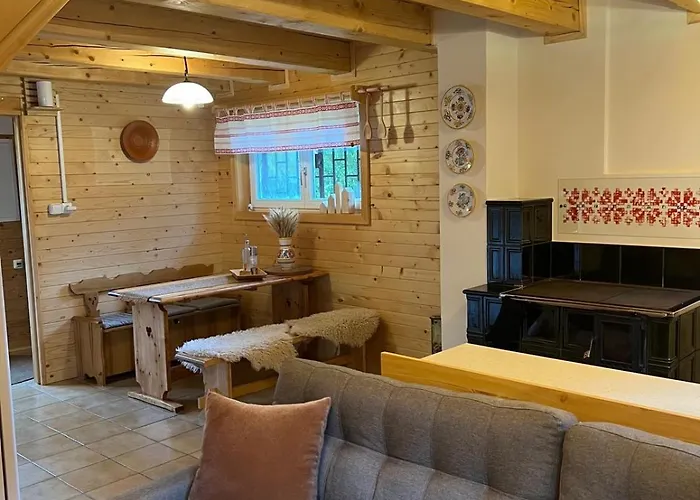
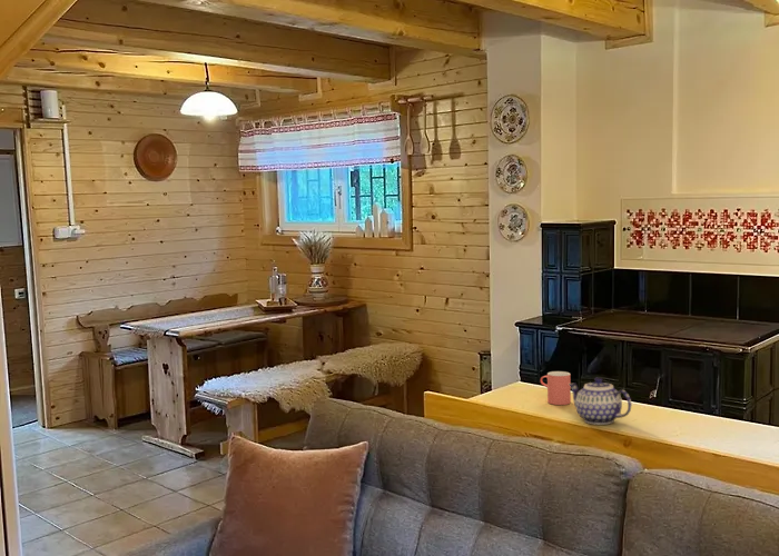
+ teapot (599, 399)
+ cup (554, 387)
